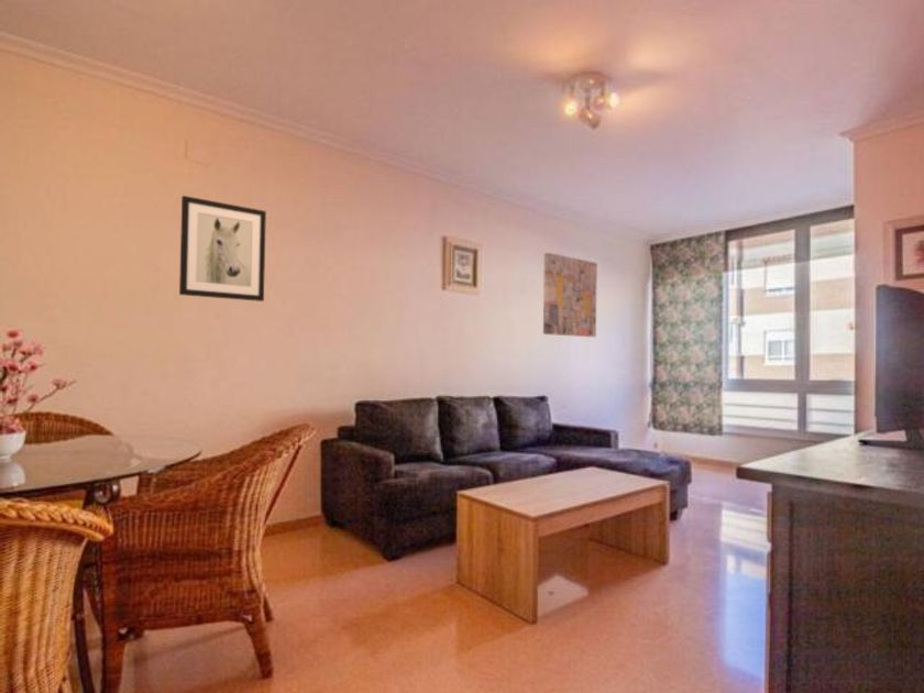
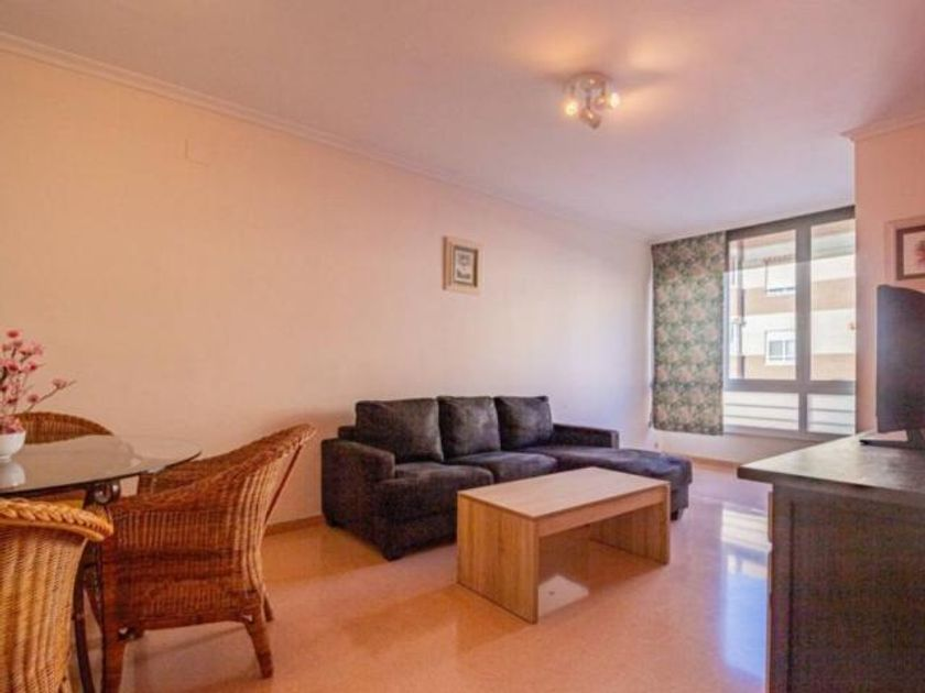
- wall art (224, 251)
- wall art (571, 296)
